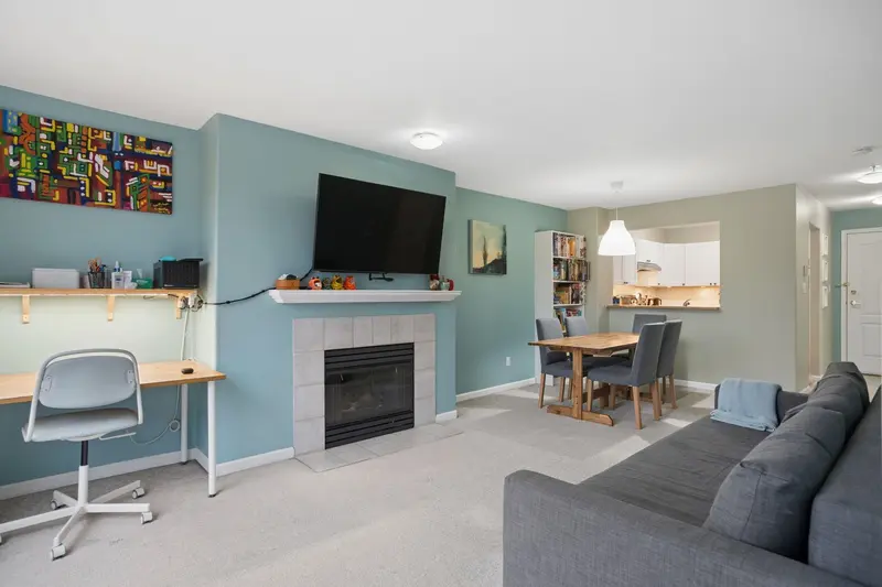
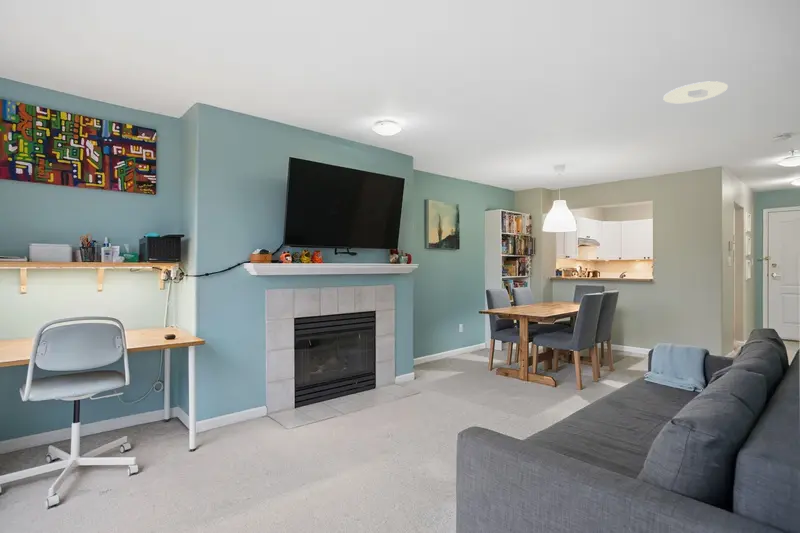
+ recessed light (694, 90)
